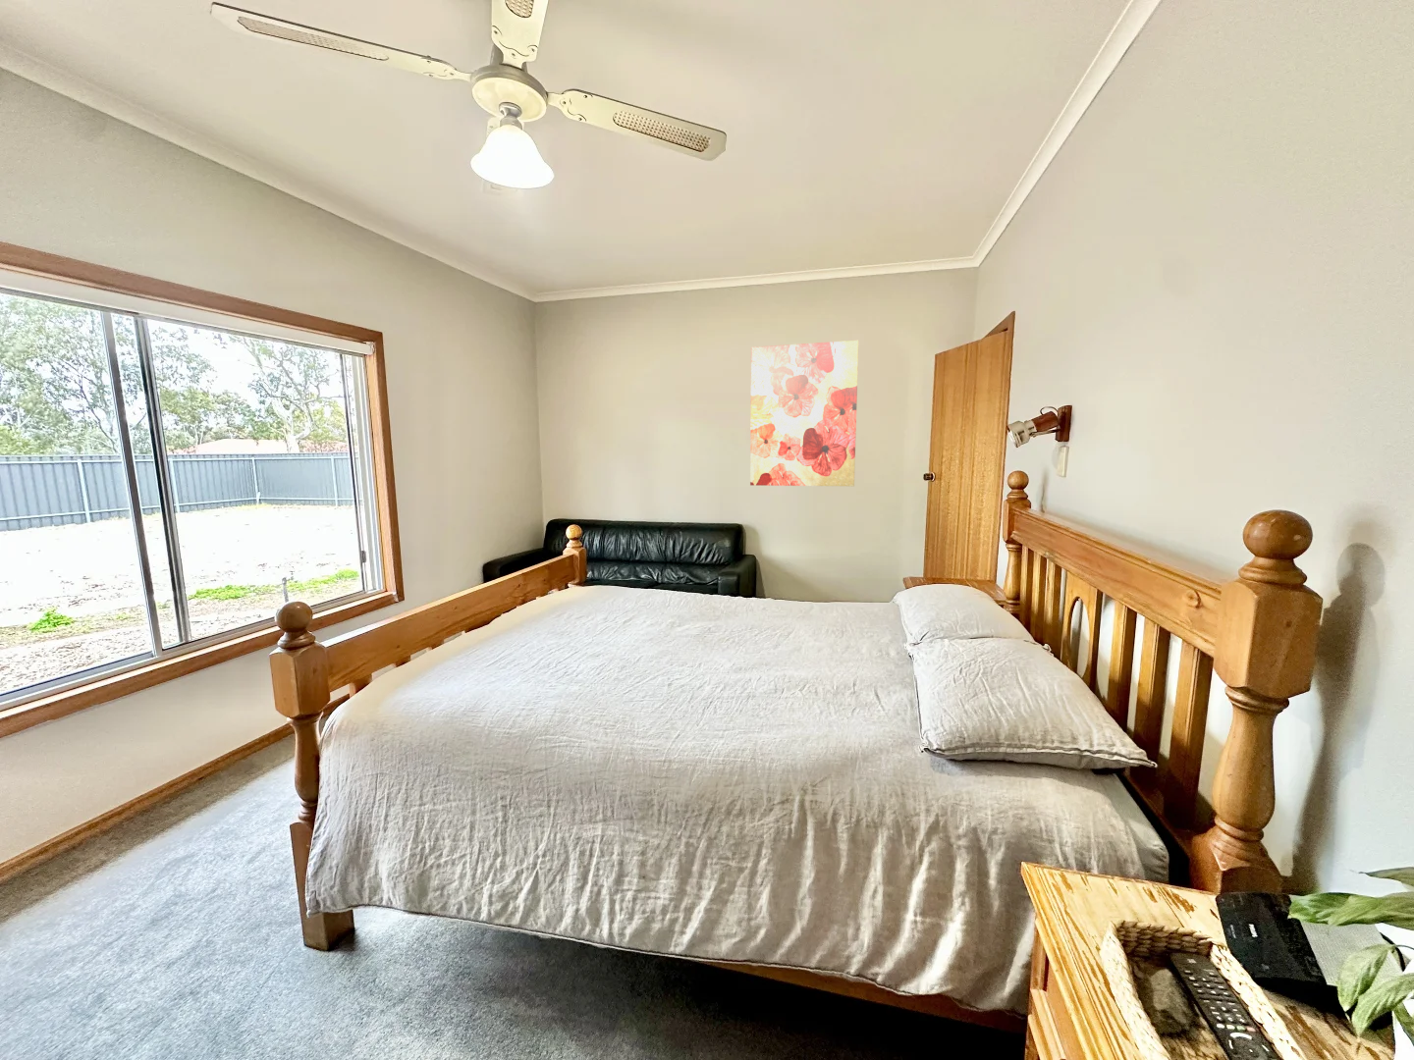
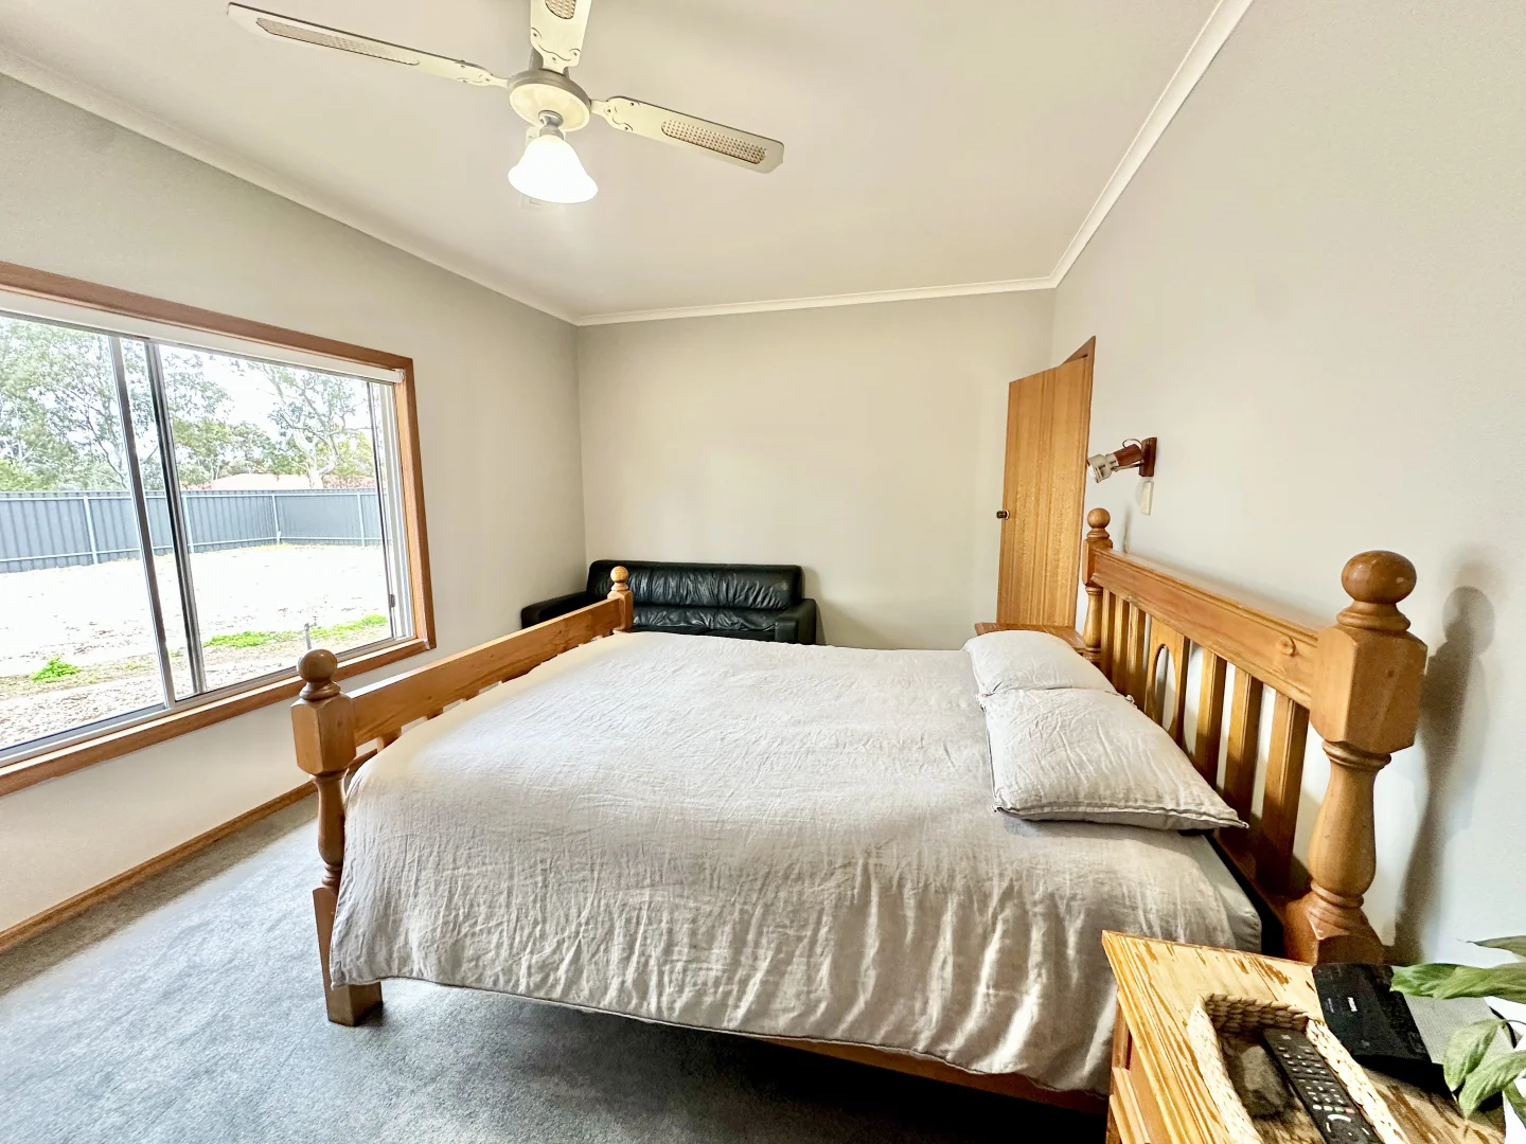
- wall art (803, 415)
